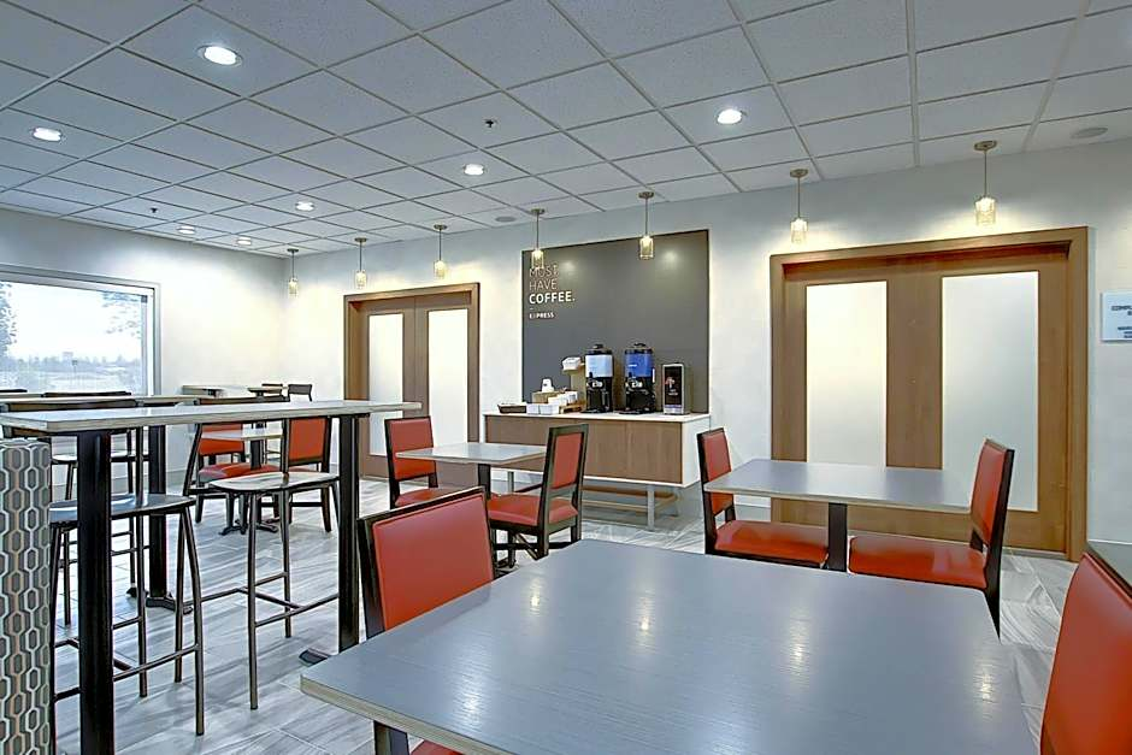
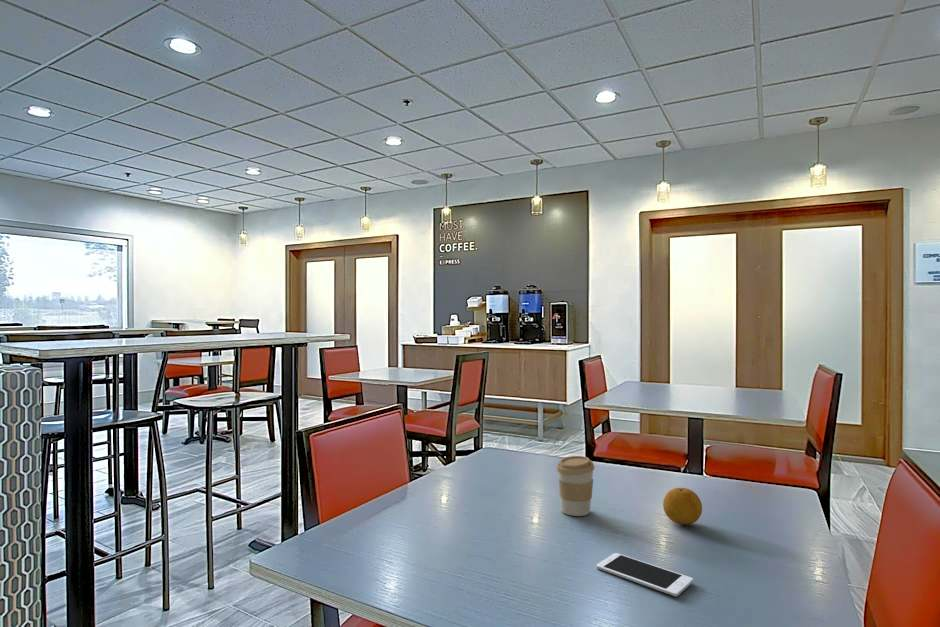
+ cell phone (643, 573)
+ fruit (682, 506)
+ coffee cup (575, 484)
